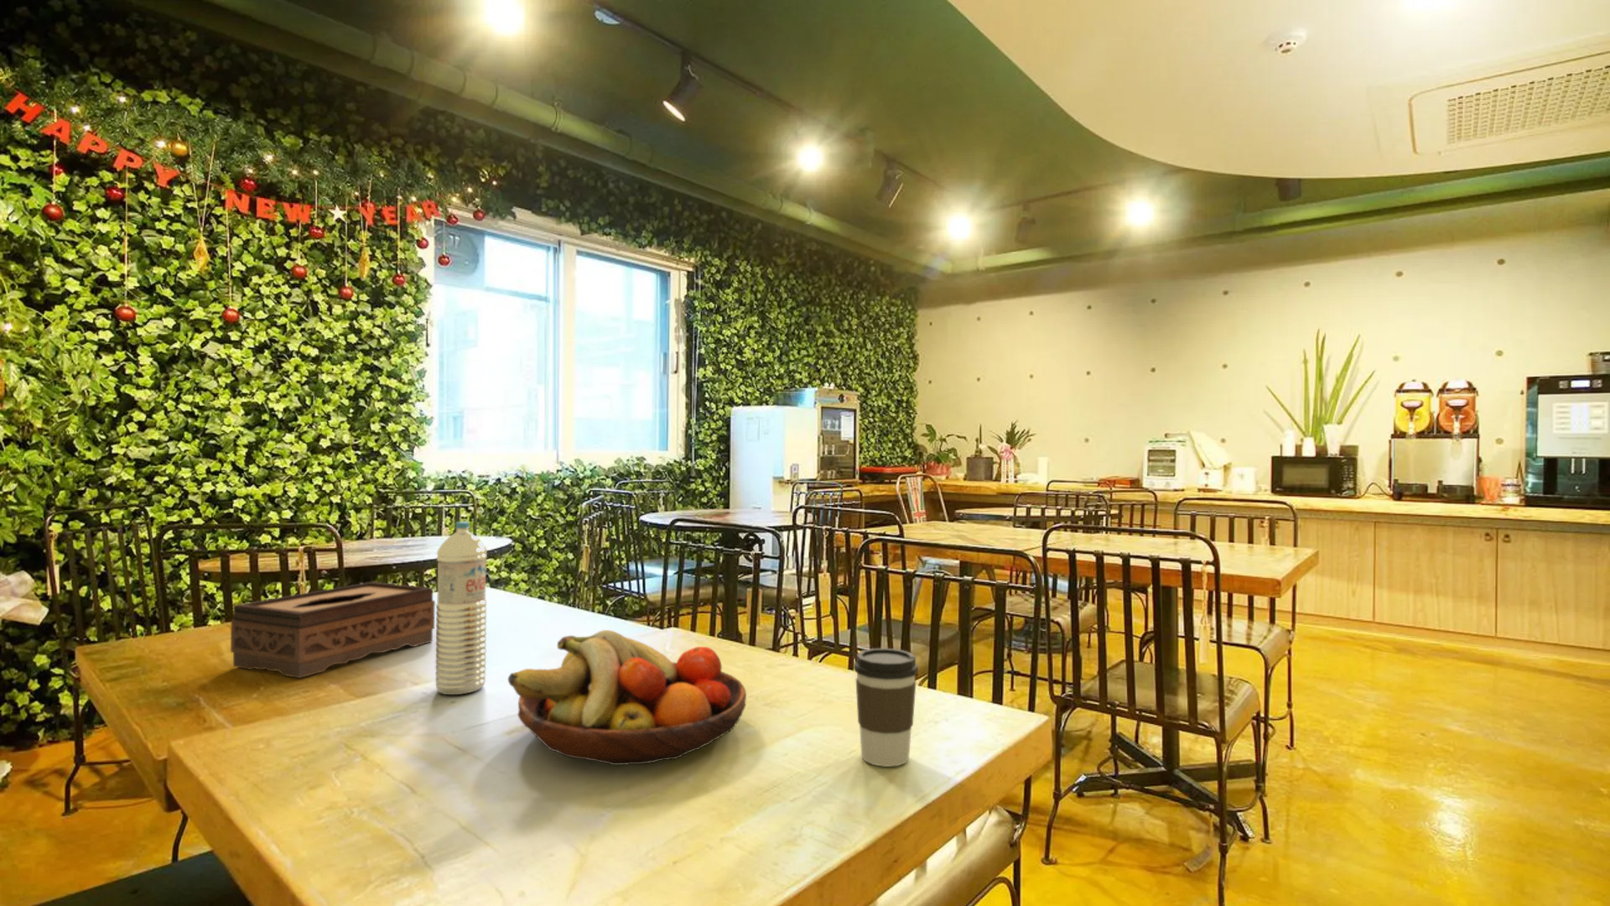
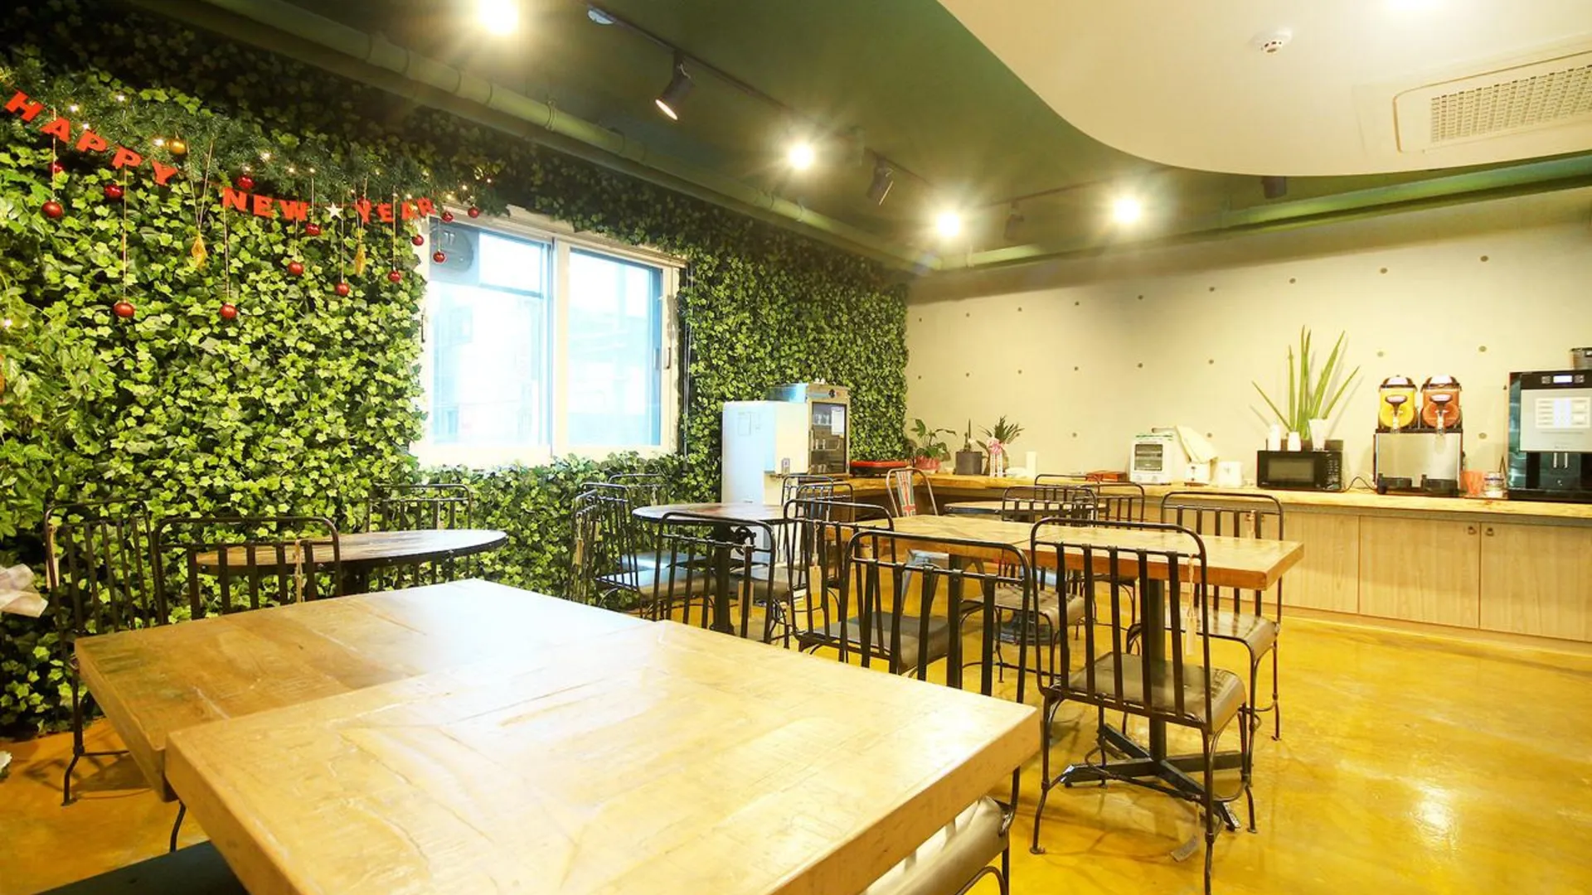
- water bottle (461, 605)
- coffee cup (886, 706)
- fruit bowl (635, 683)
- tissue box (338, 624)
